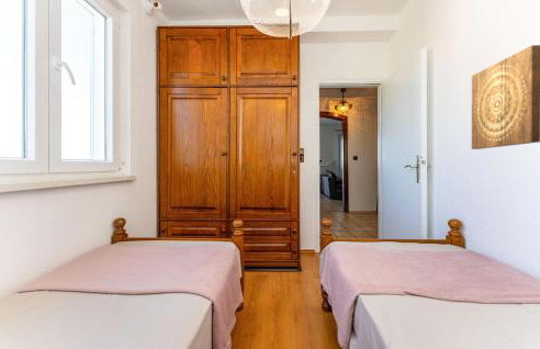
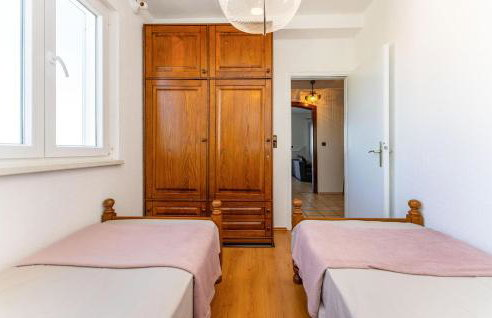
- wall art (500, 104)
